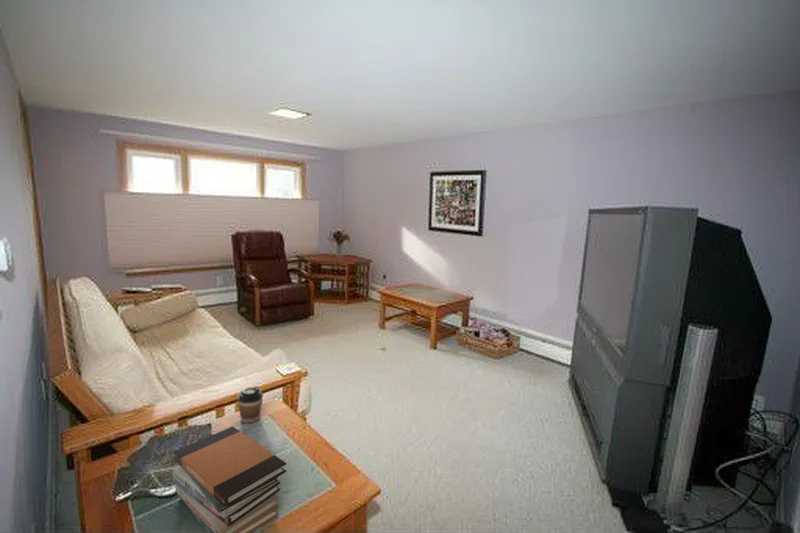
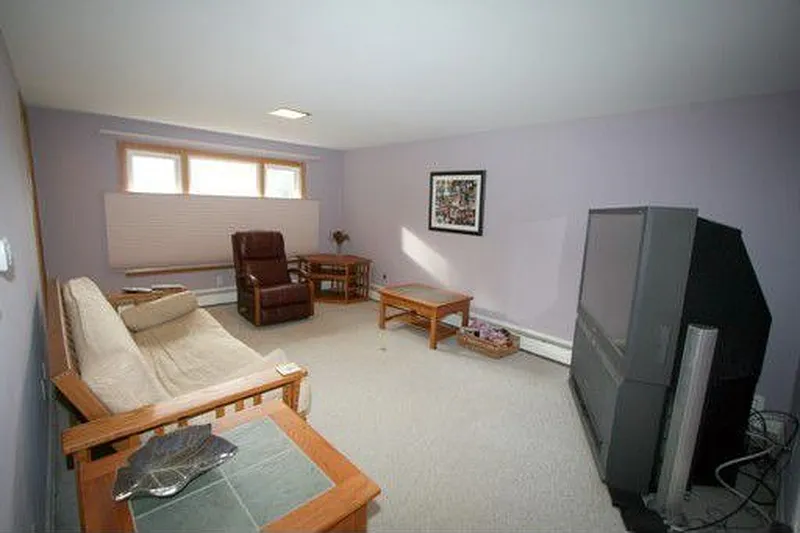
- coffee cup (250, 403)
- book stack (228, 480)
